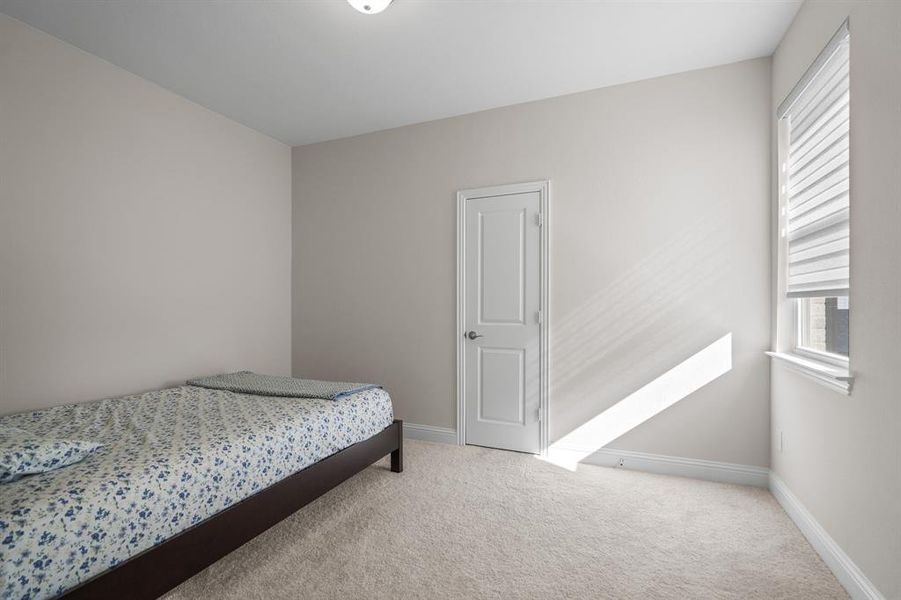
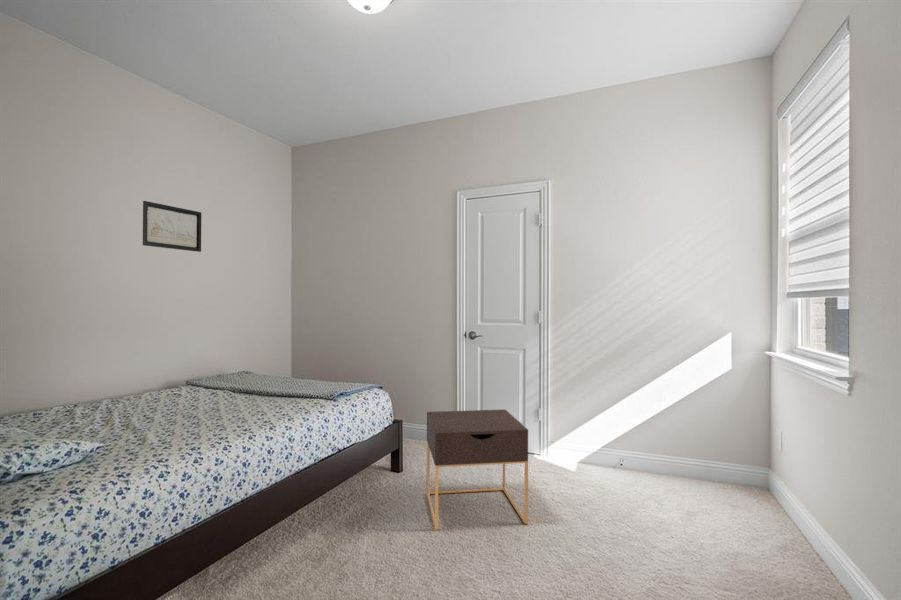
+ wall art (173, 227)
+ nightstand (473, 464)
